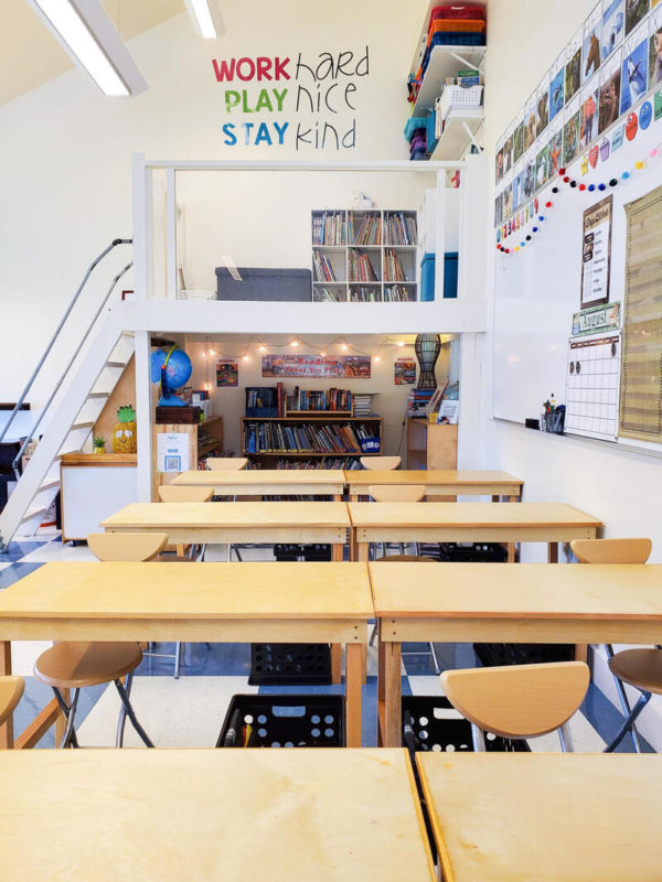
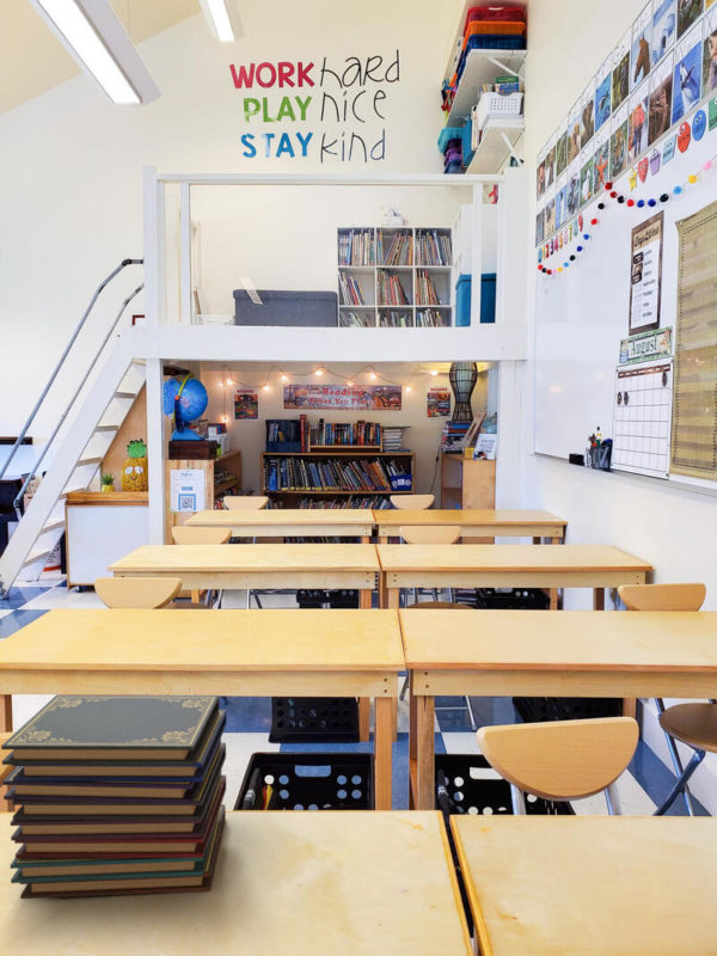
+ book stack (124, 788)
